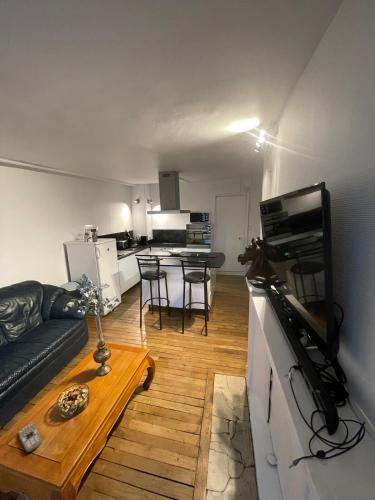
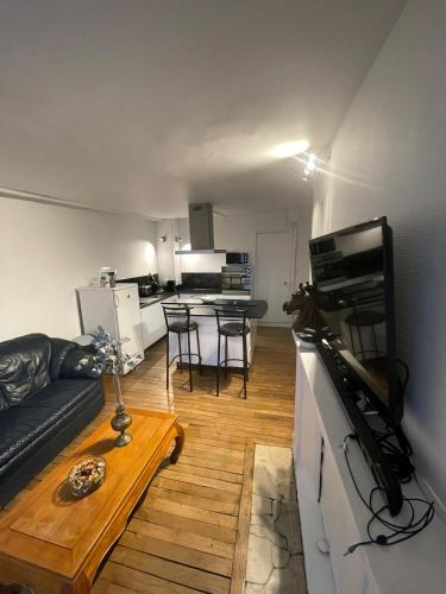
- remote control (30, 436)
